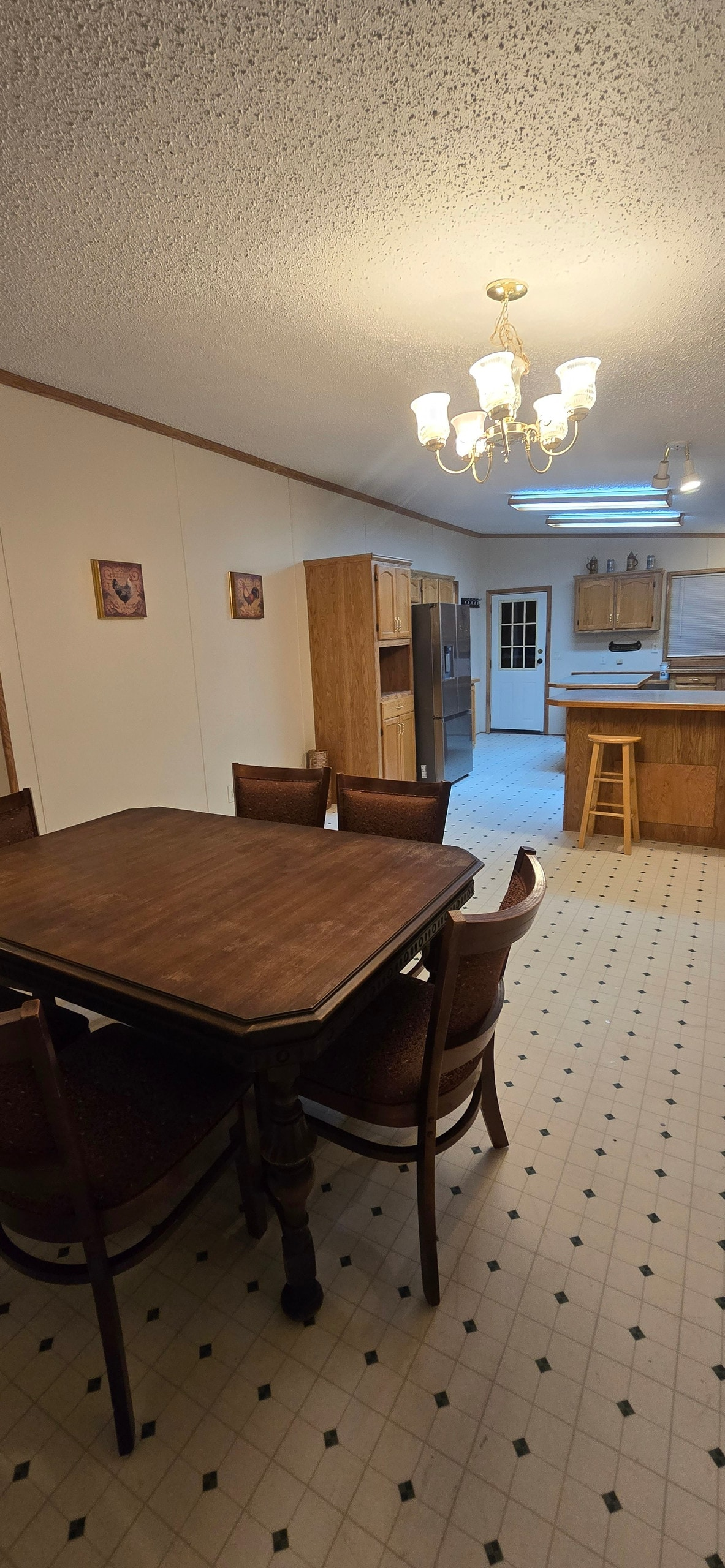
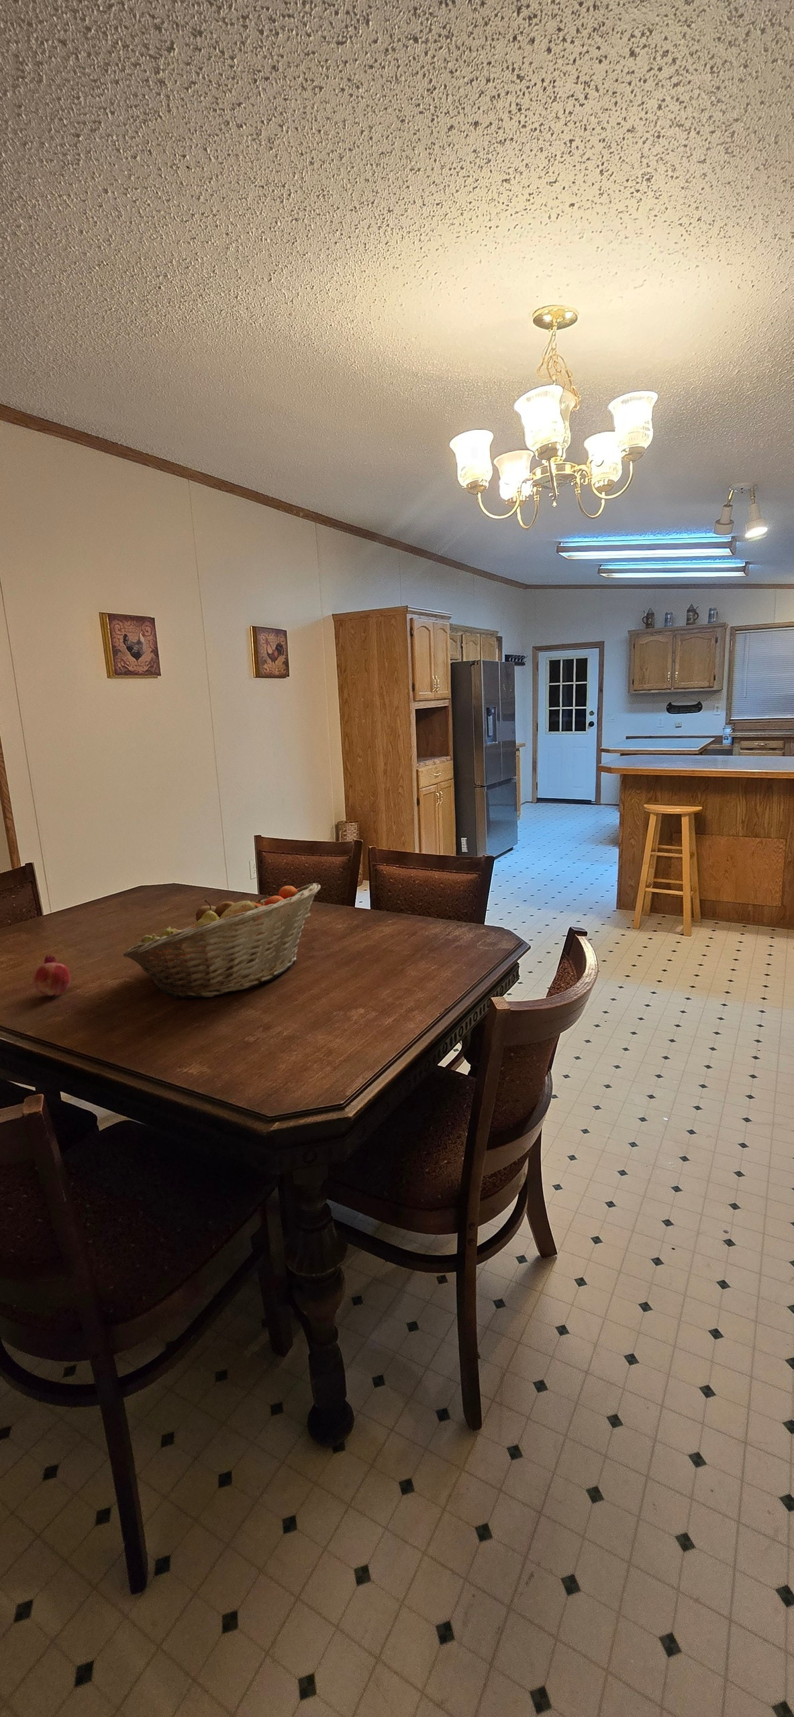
+ fruit basket (230, 933)
+ fruit (51, 976)
